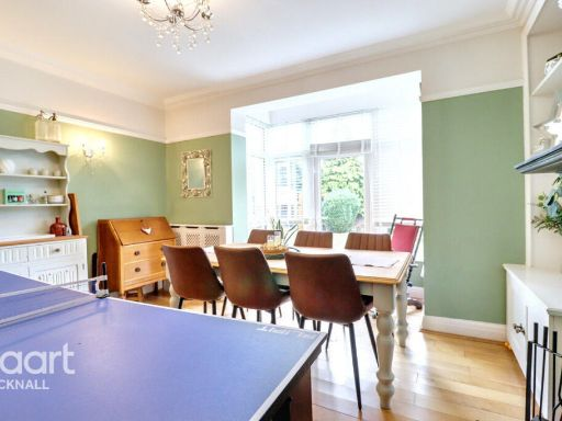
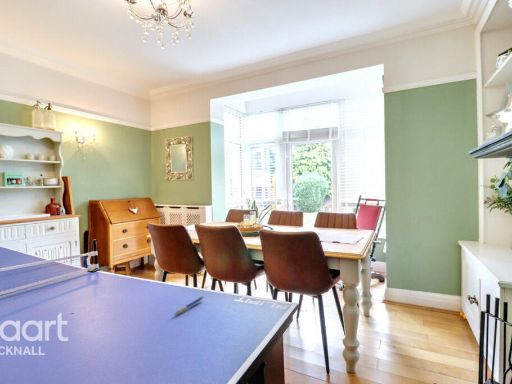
+ pen (189, 305)
